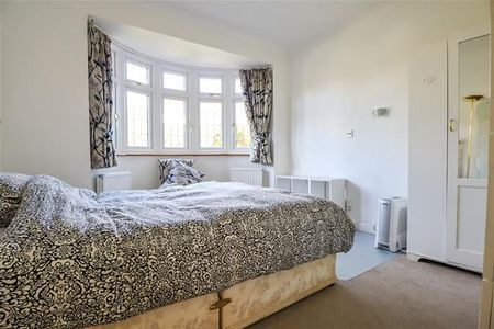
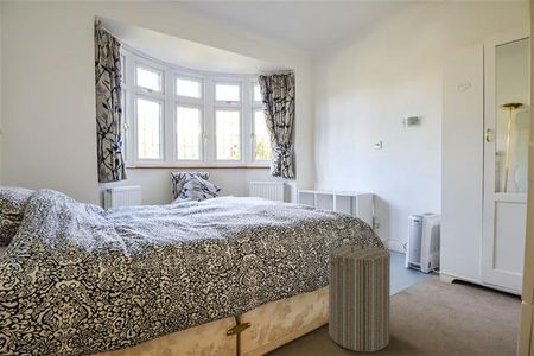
+ laundry hamper (358, 286)
